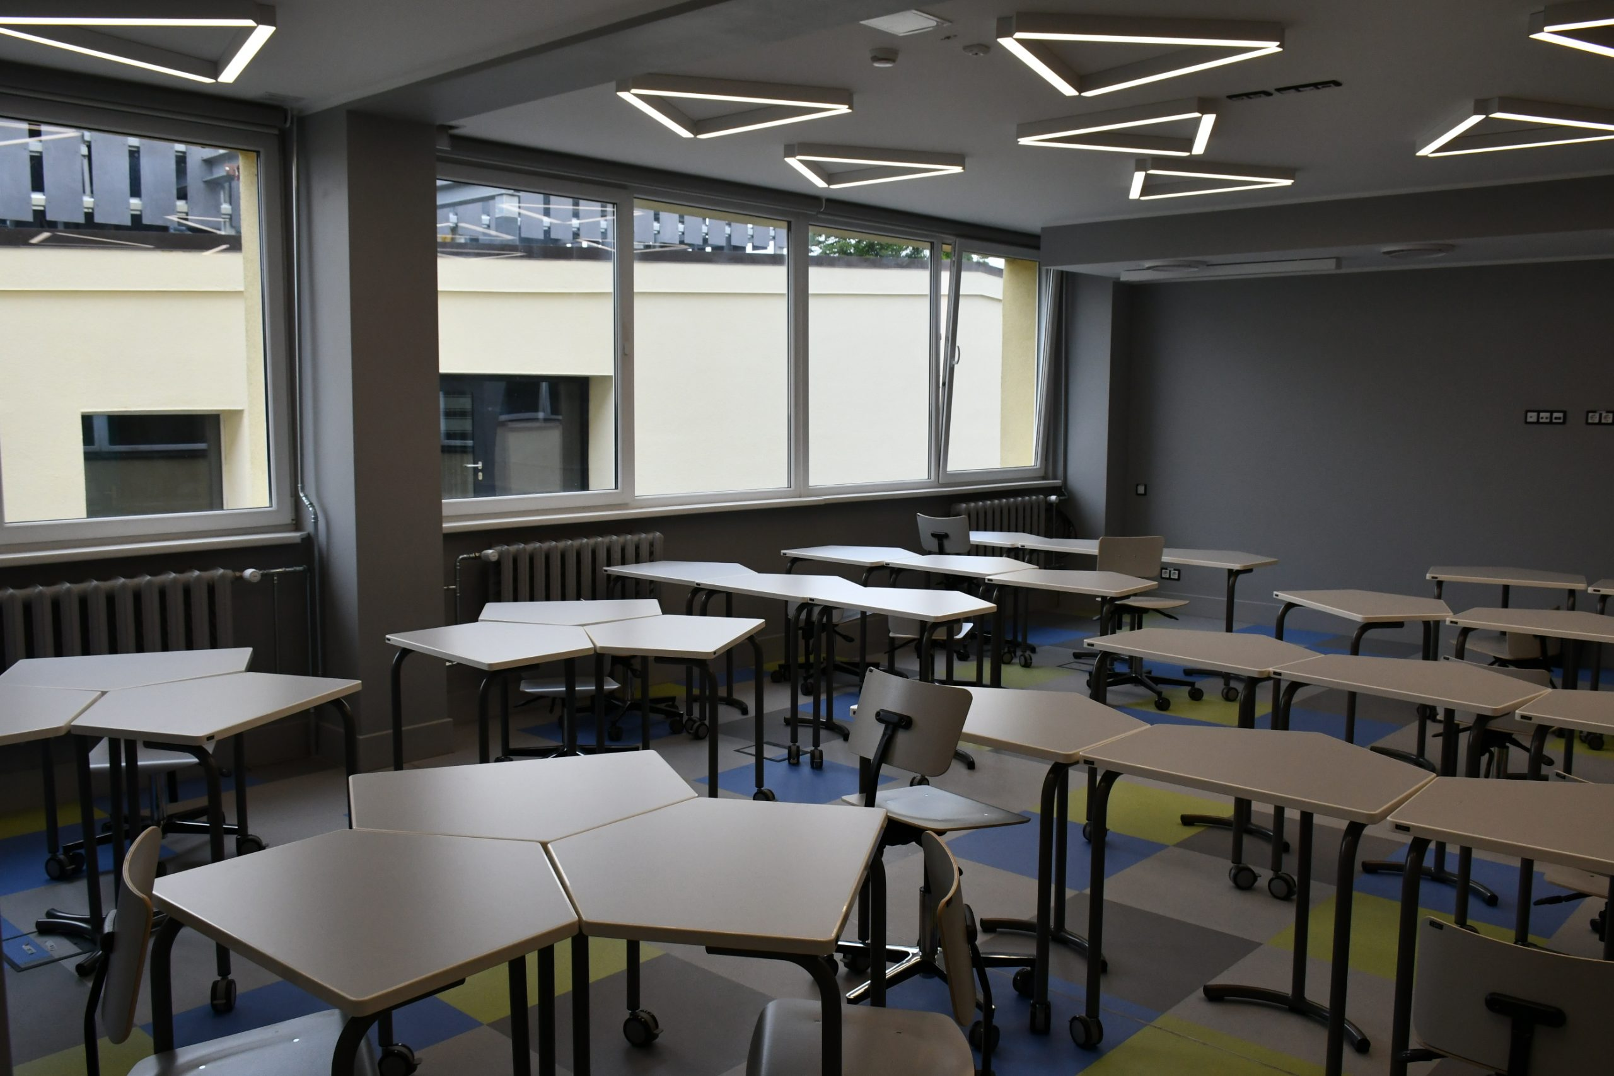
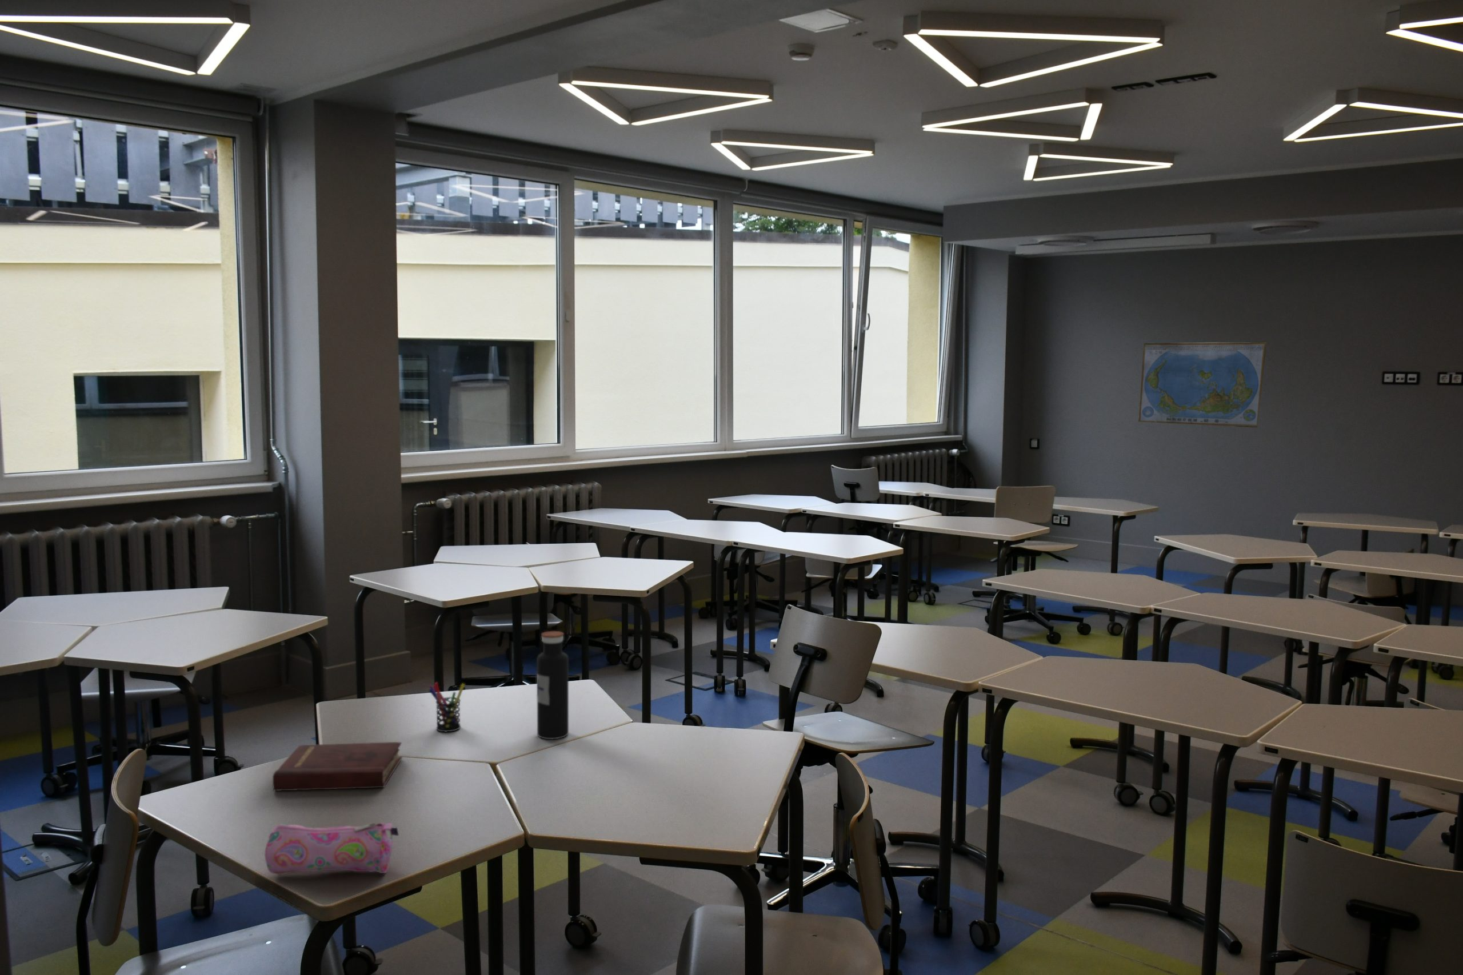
+ water bottle (553, 683)
+ pencil case (332, 847)
+ hardback book (341, 765)
+ pen holder (447, 705)
+ world map (1200, 384)
